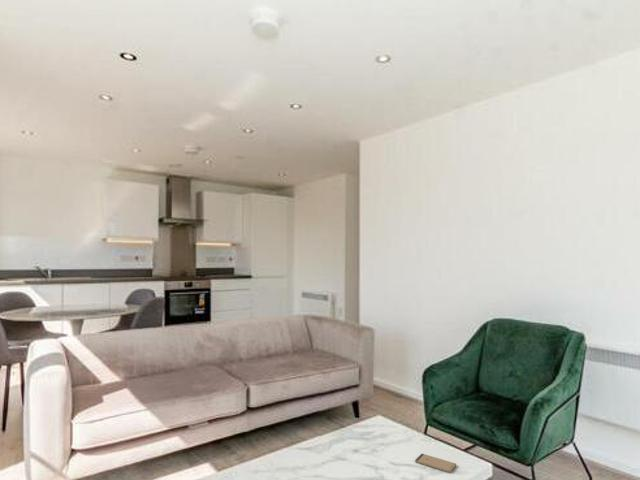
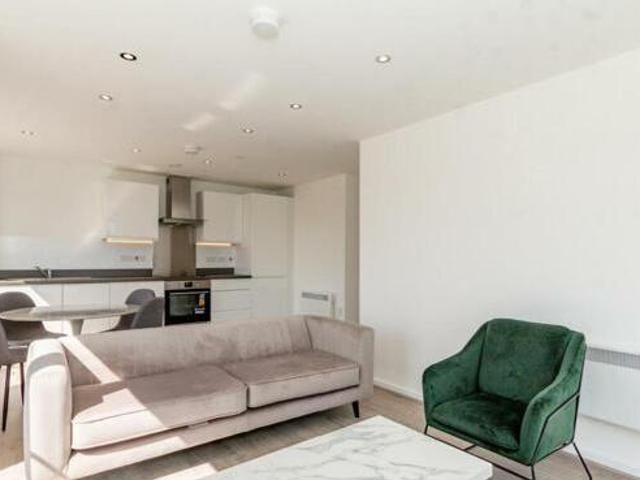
- smartphone (435, 462)
